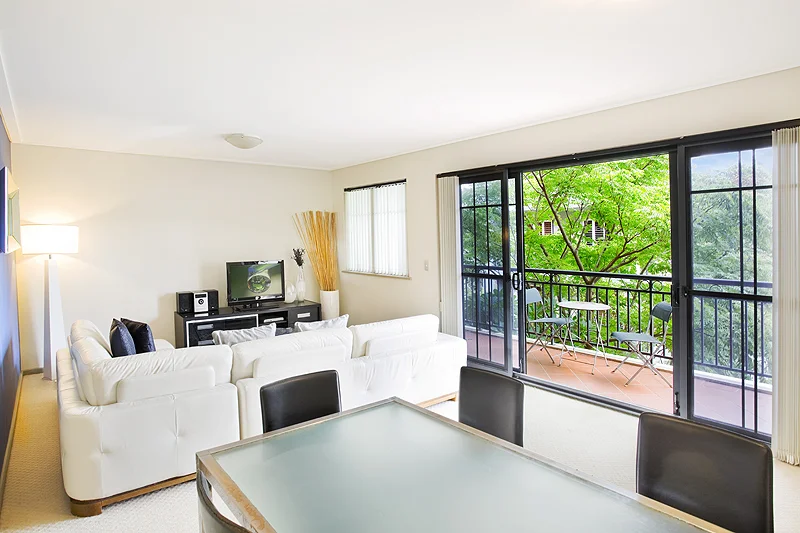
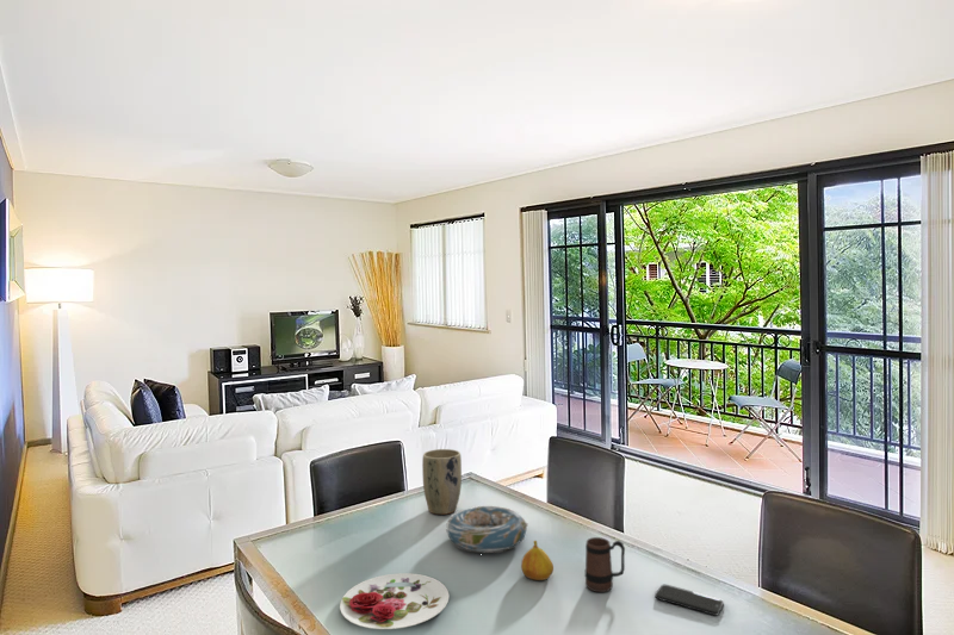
+ smartphone (688, 598)
+ decorative bowl (487, 528)
+ mug (605, 564)
+ plate (395, 597)
+ fruit (537, 558)
+ plant pot (441, 481)
